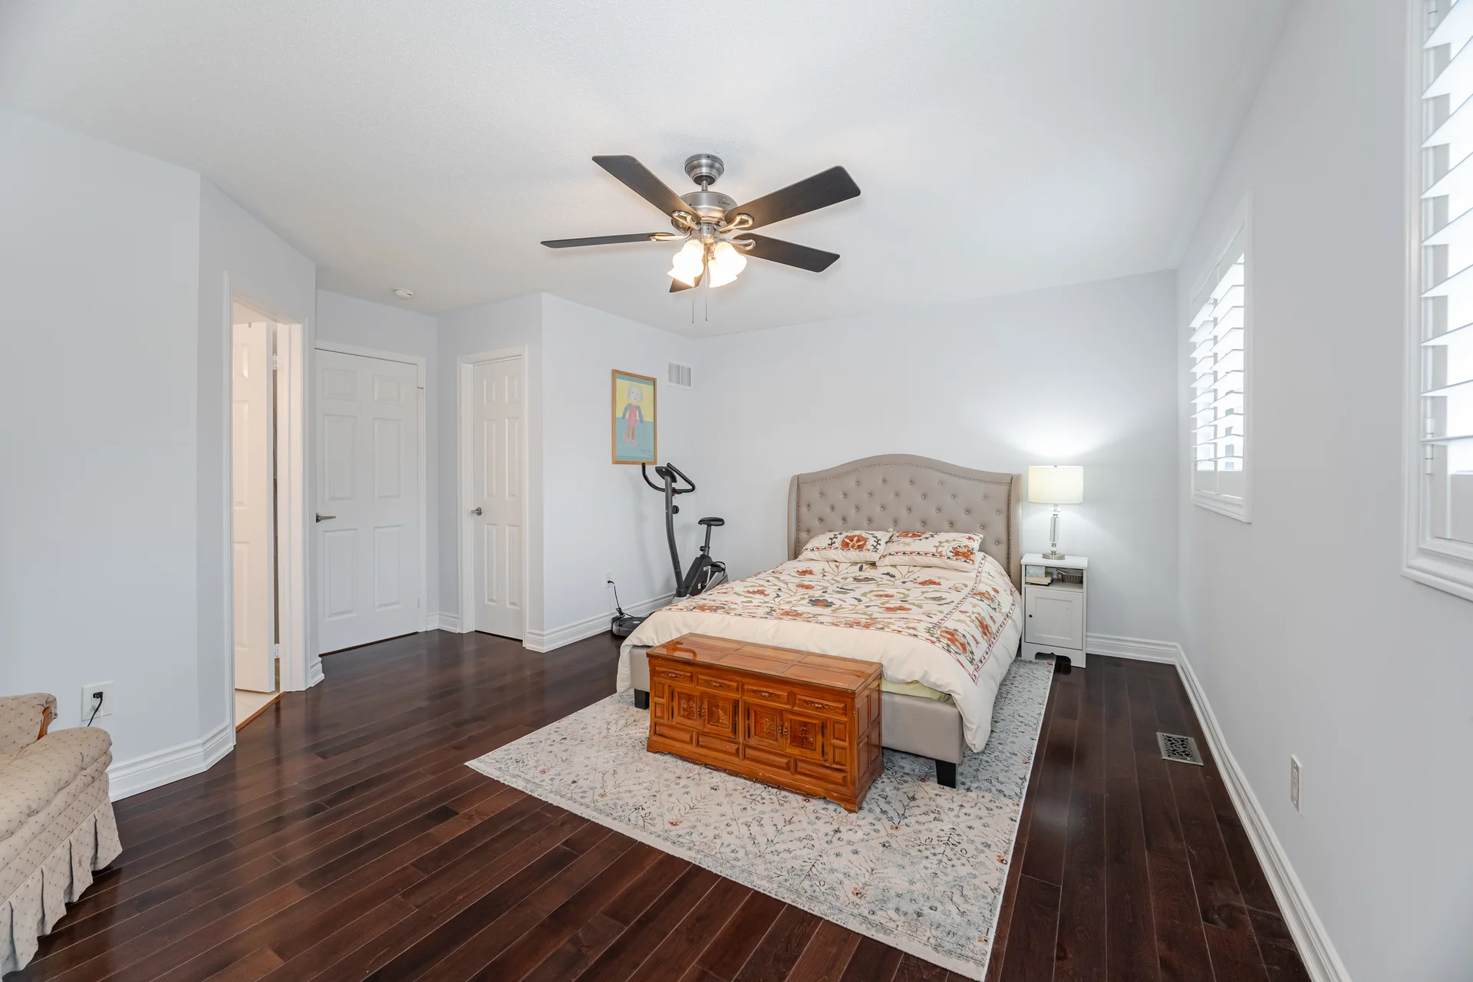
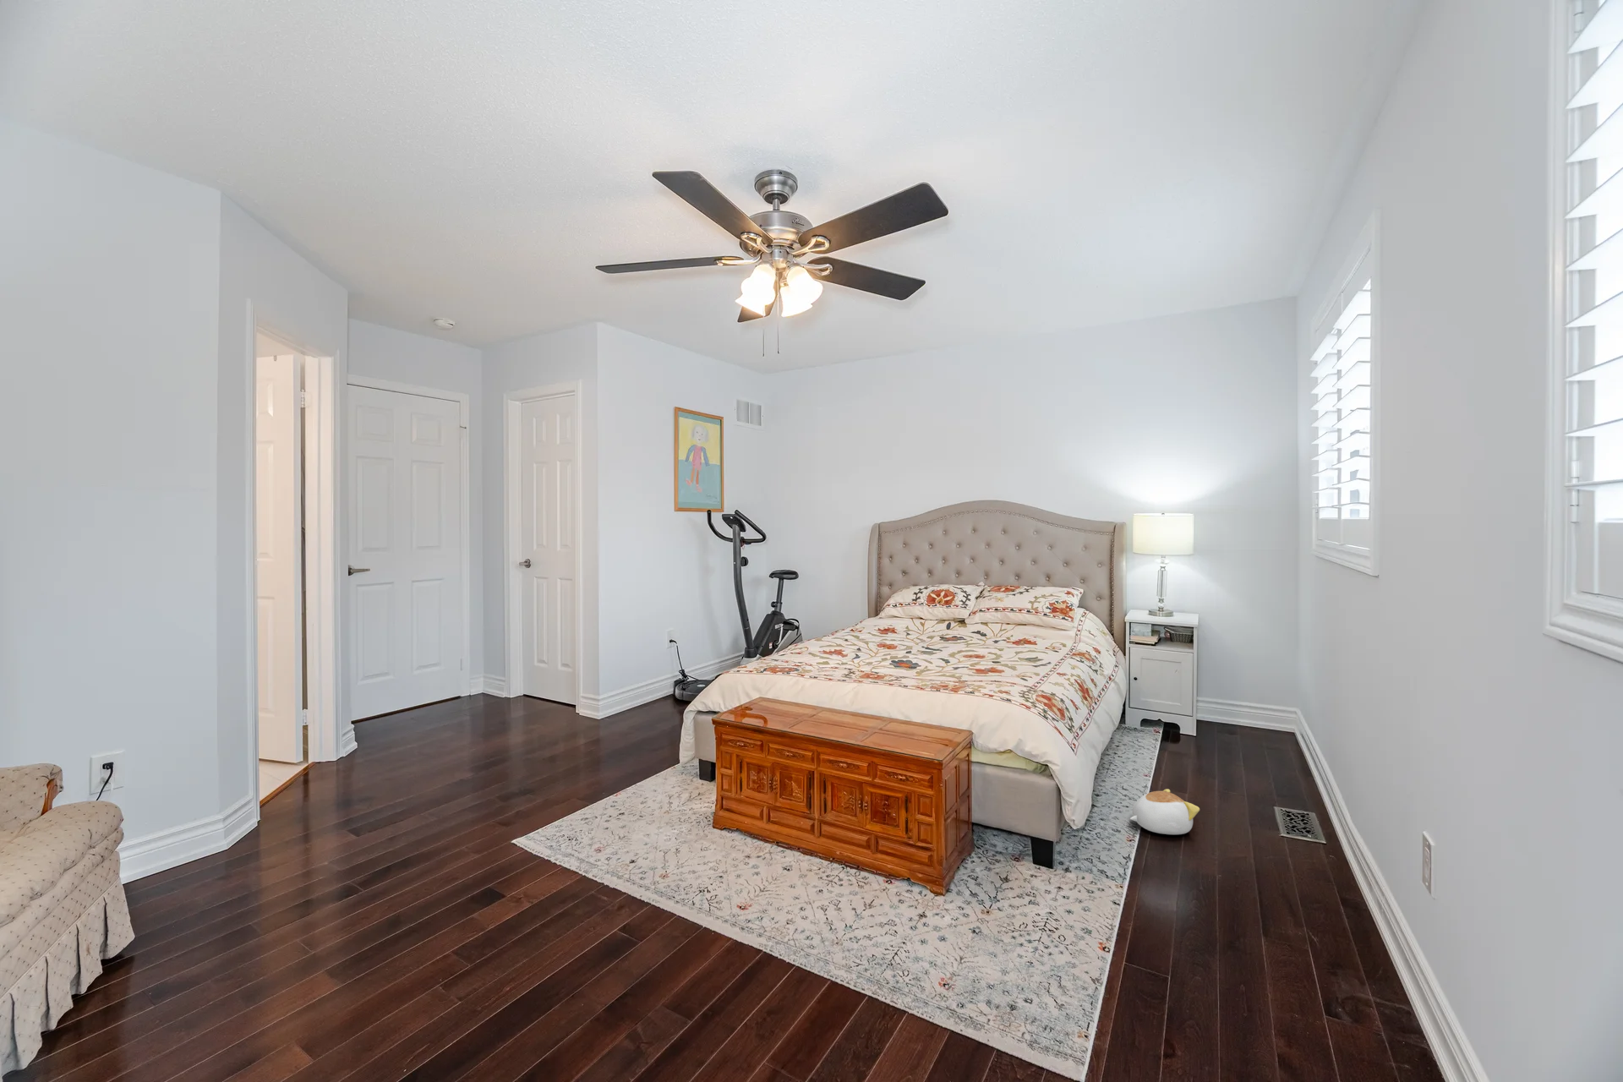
+ plush toy (1157, 812)
